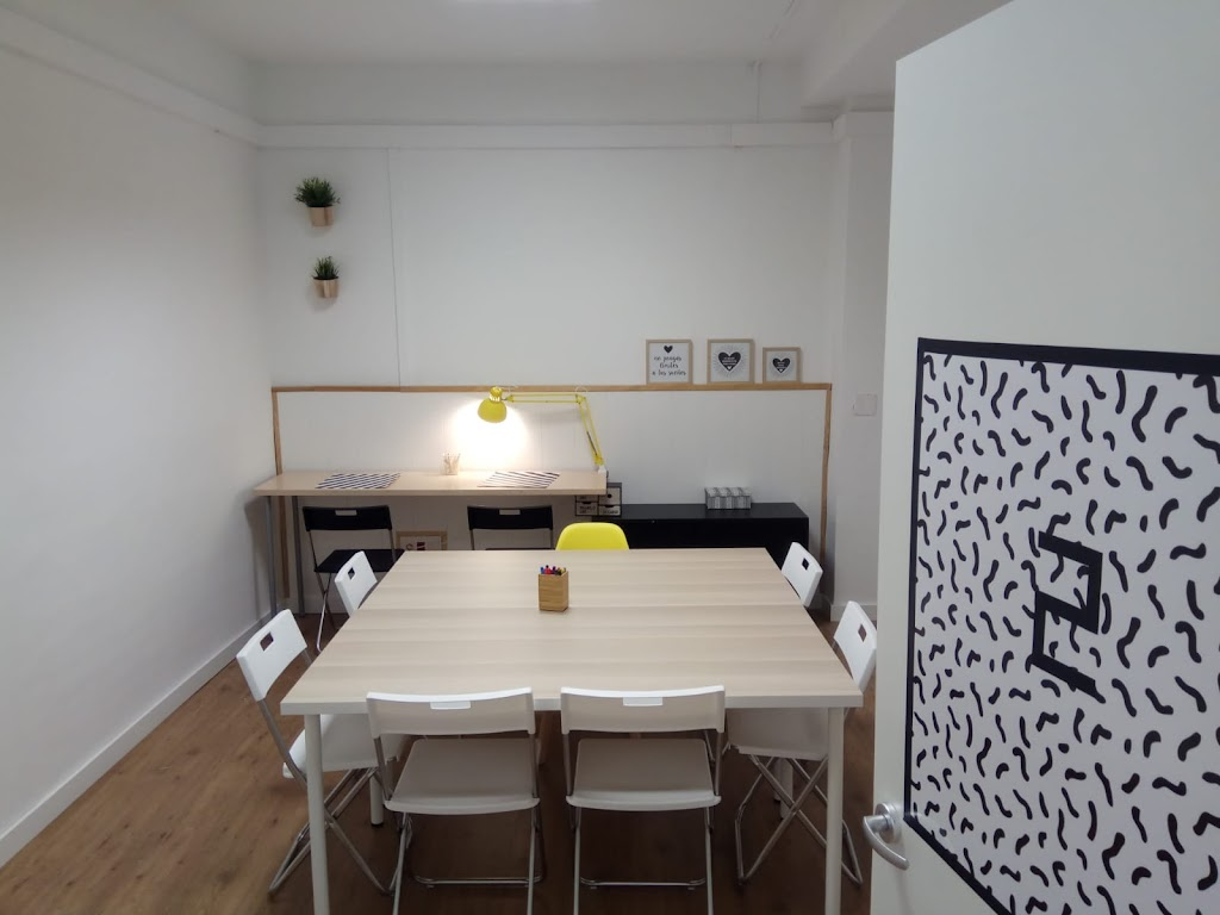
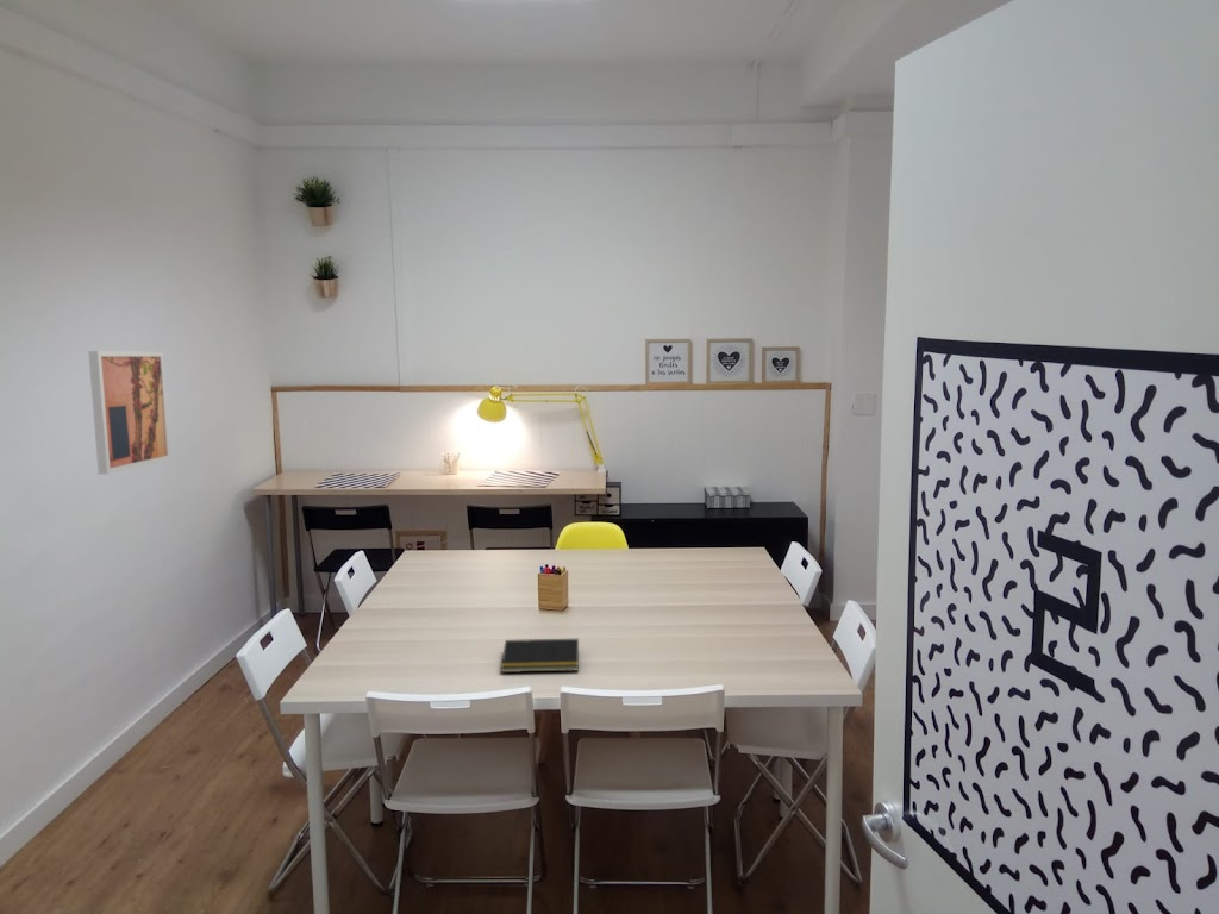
+ notepad (540, 655)
+ wall art (132, 409)
